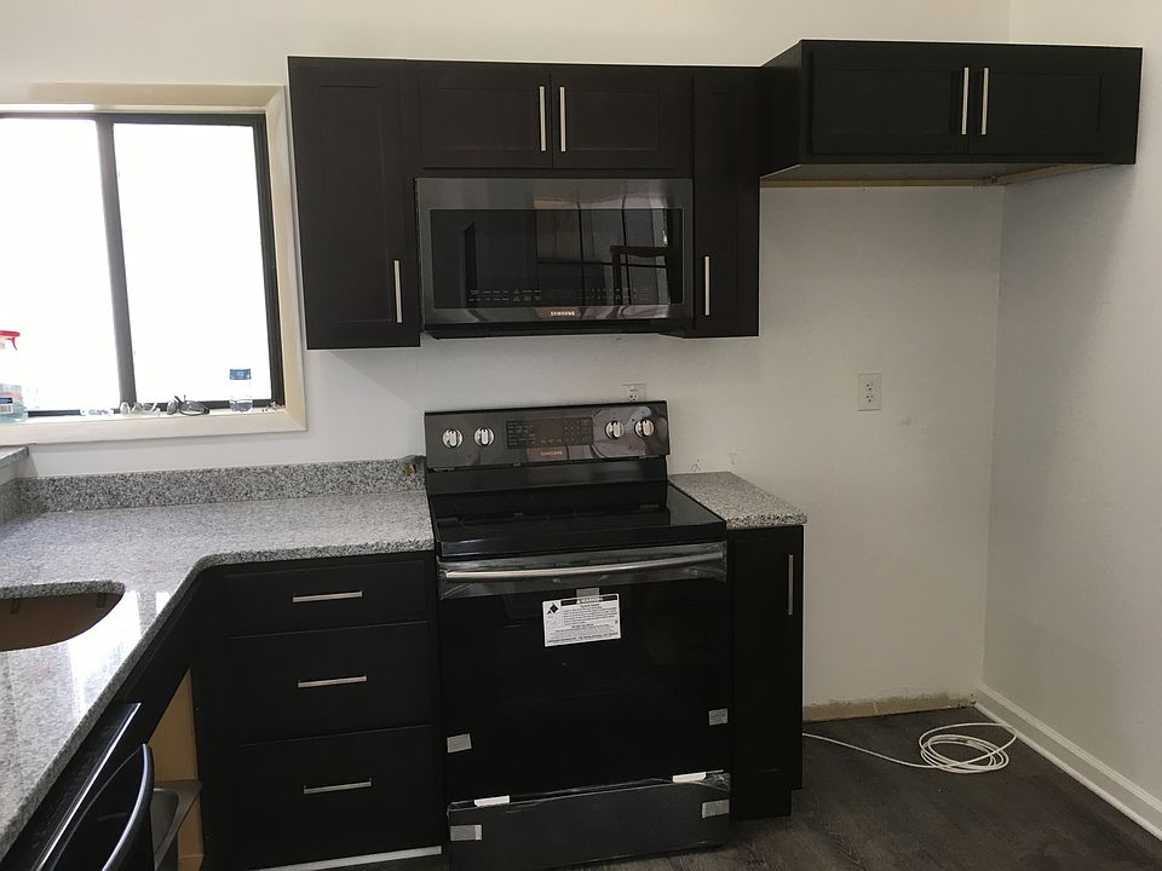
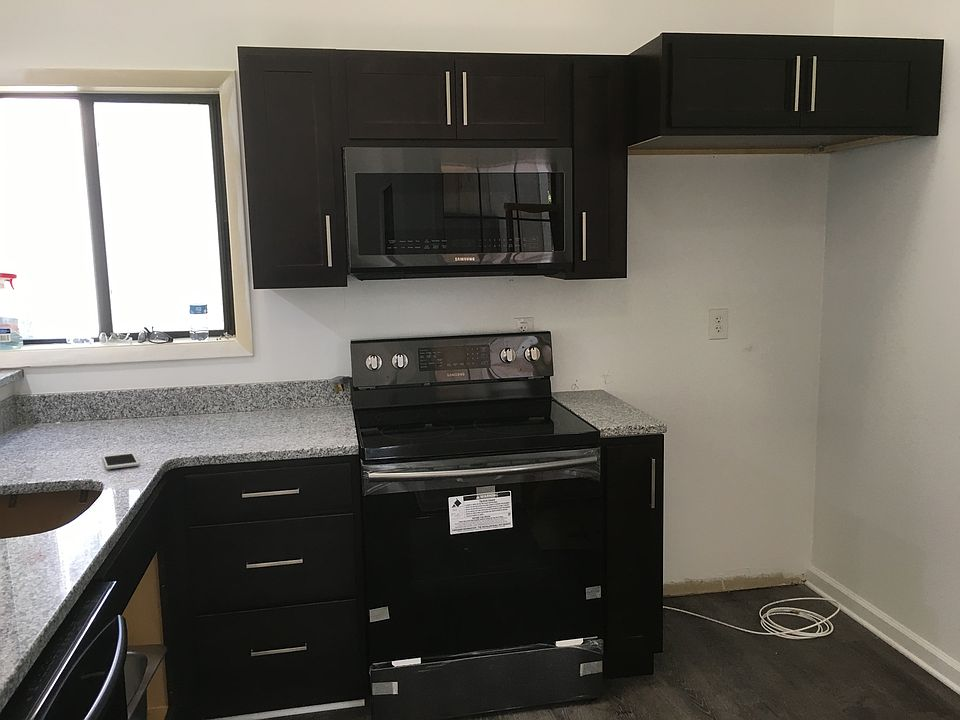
+ cell phone (120, 460)
